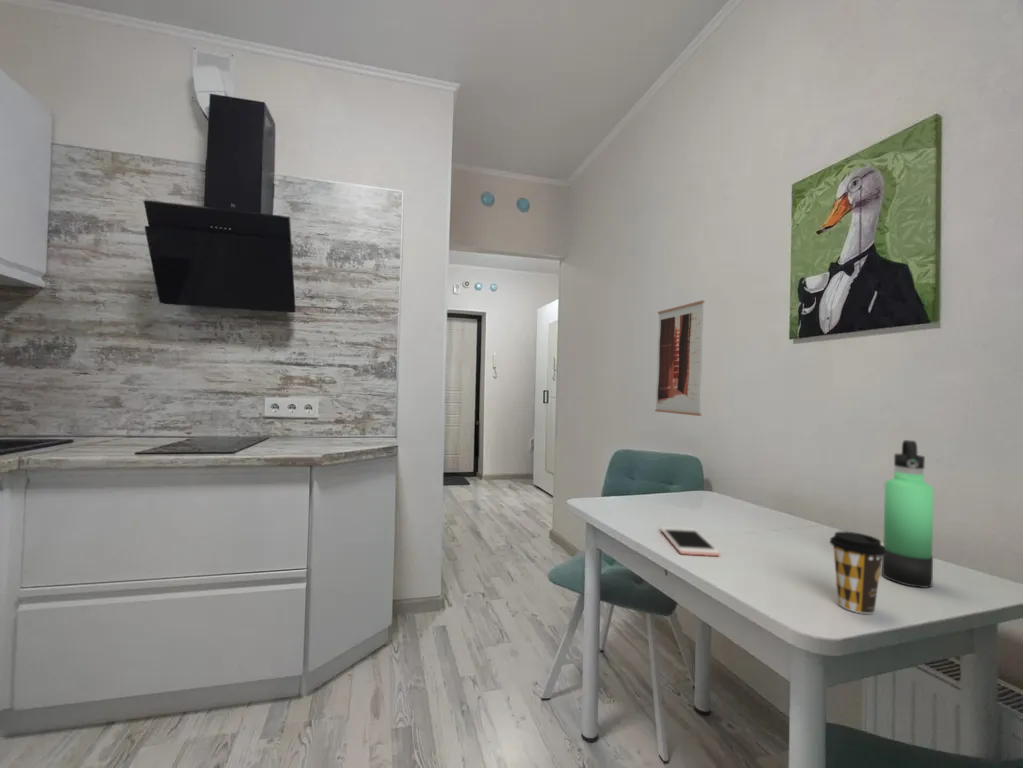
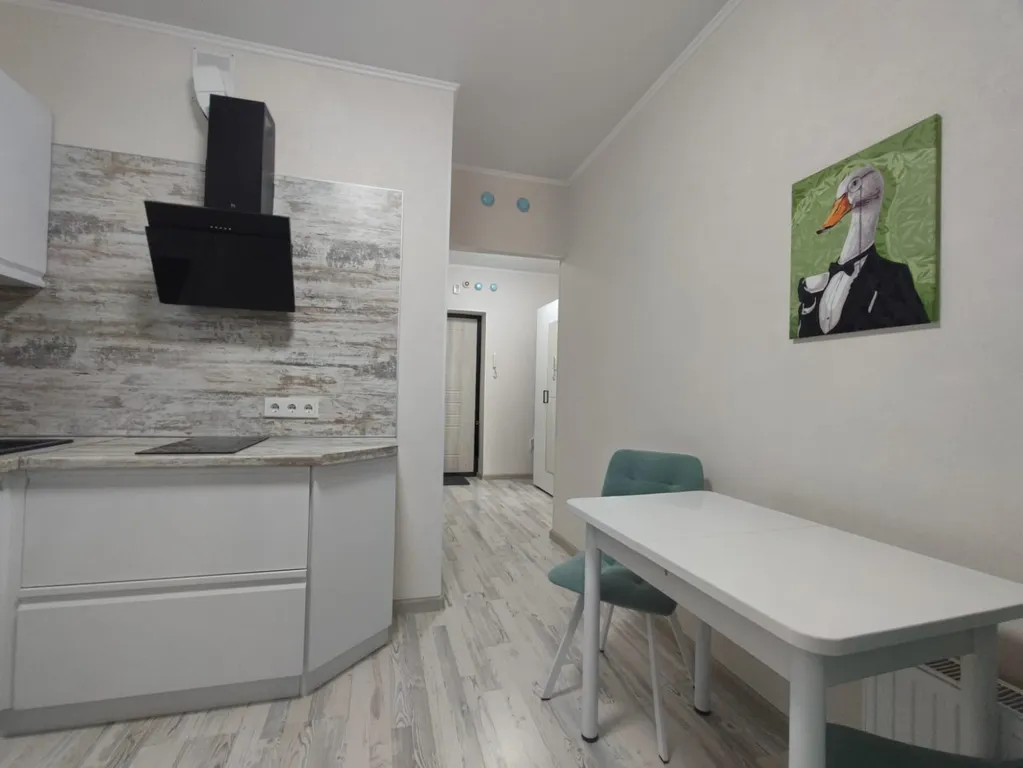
- thermos bottle (908, 509)
- cell phone (687, 540)
- wall art (678, 360)
- coffee cup (856, 572)
